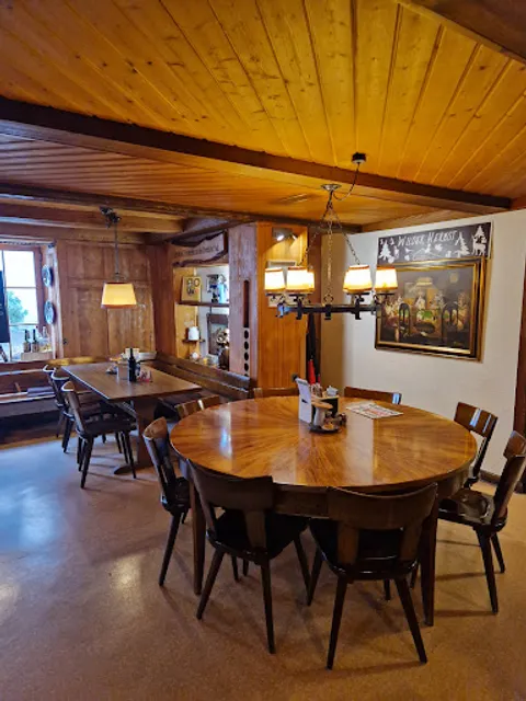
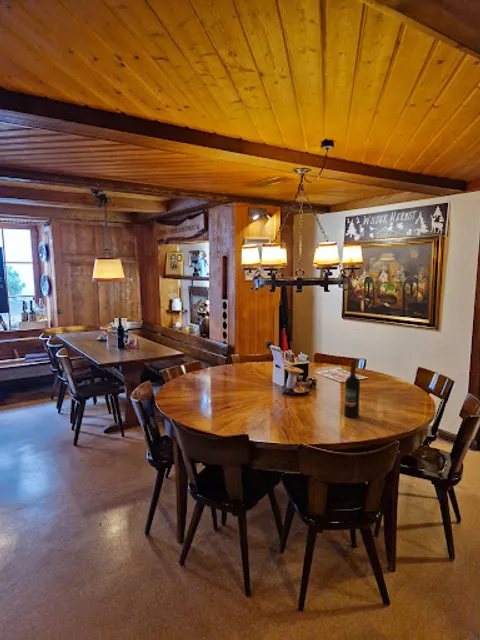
+ wine bottle (352, 388)
